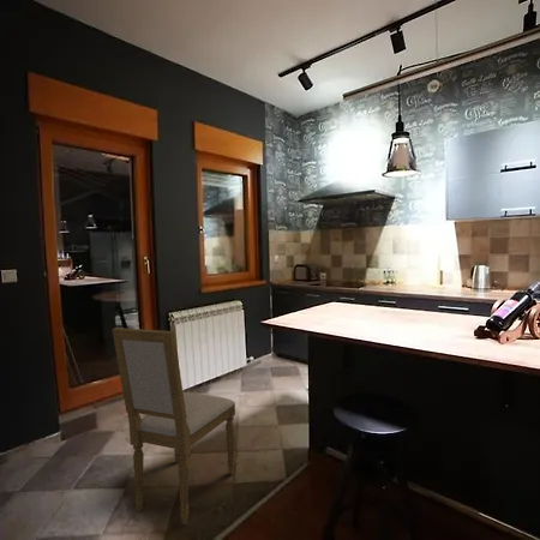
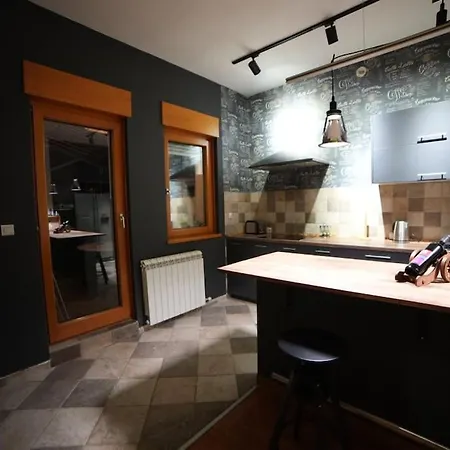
- dining chair (178, 407)
